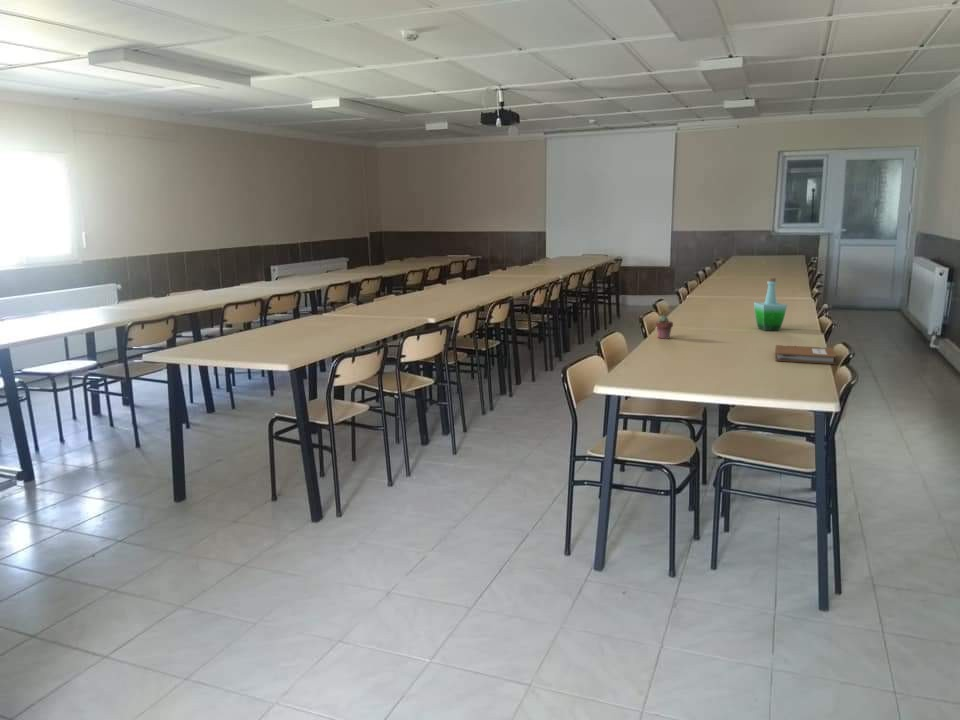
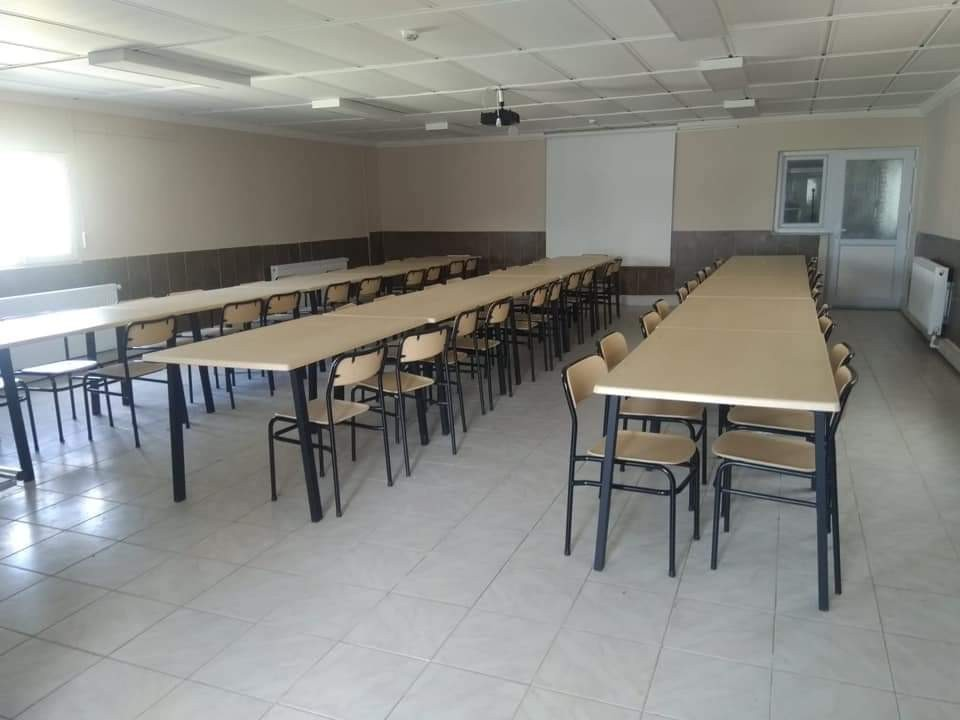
- notebook (805, 353)
- potted succulent (663, 326)
- bottle (770, 303)
